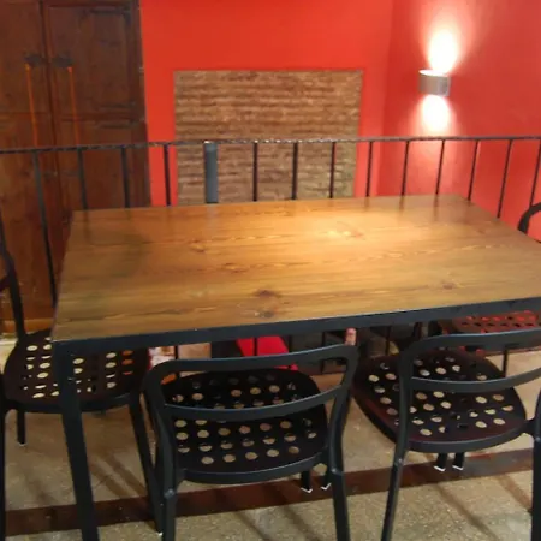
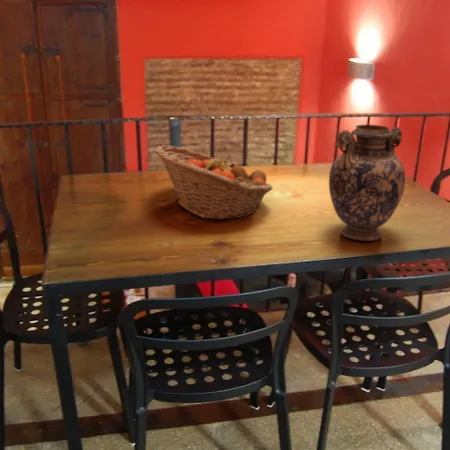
+ fruit basket (212, 177)
+ vase (366, 182)
